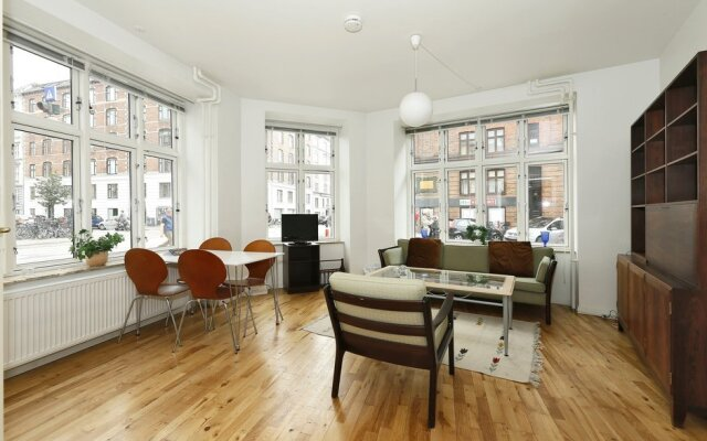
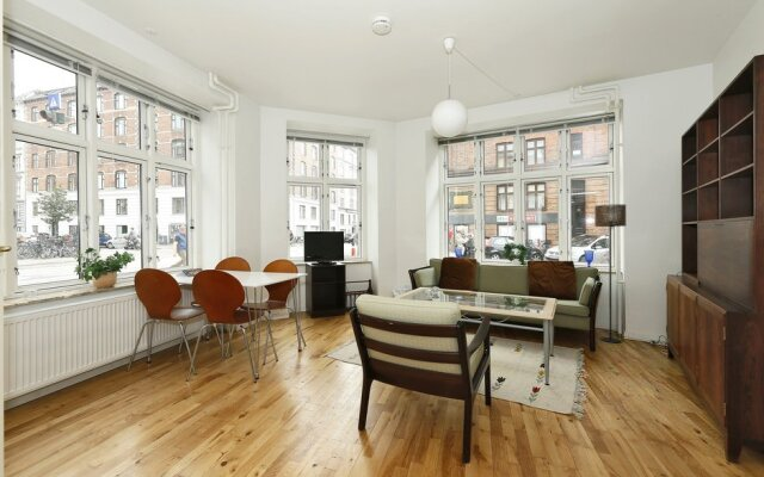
+ floor lamp (610, 272)
